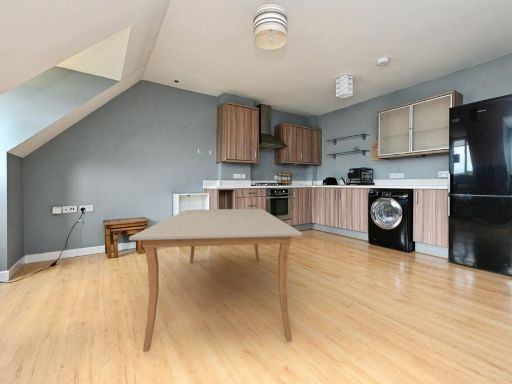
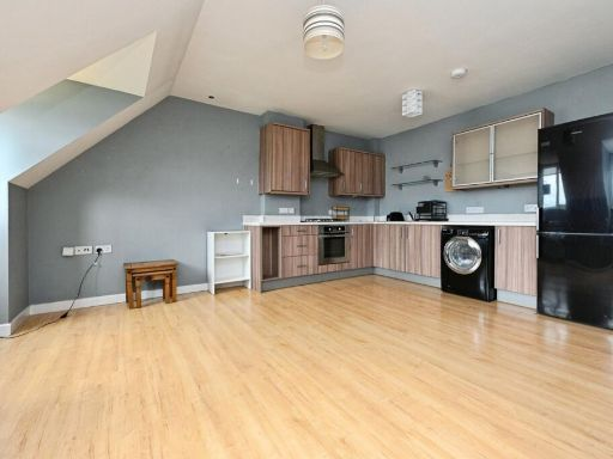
- dining table (221, 245)
